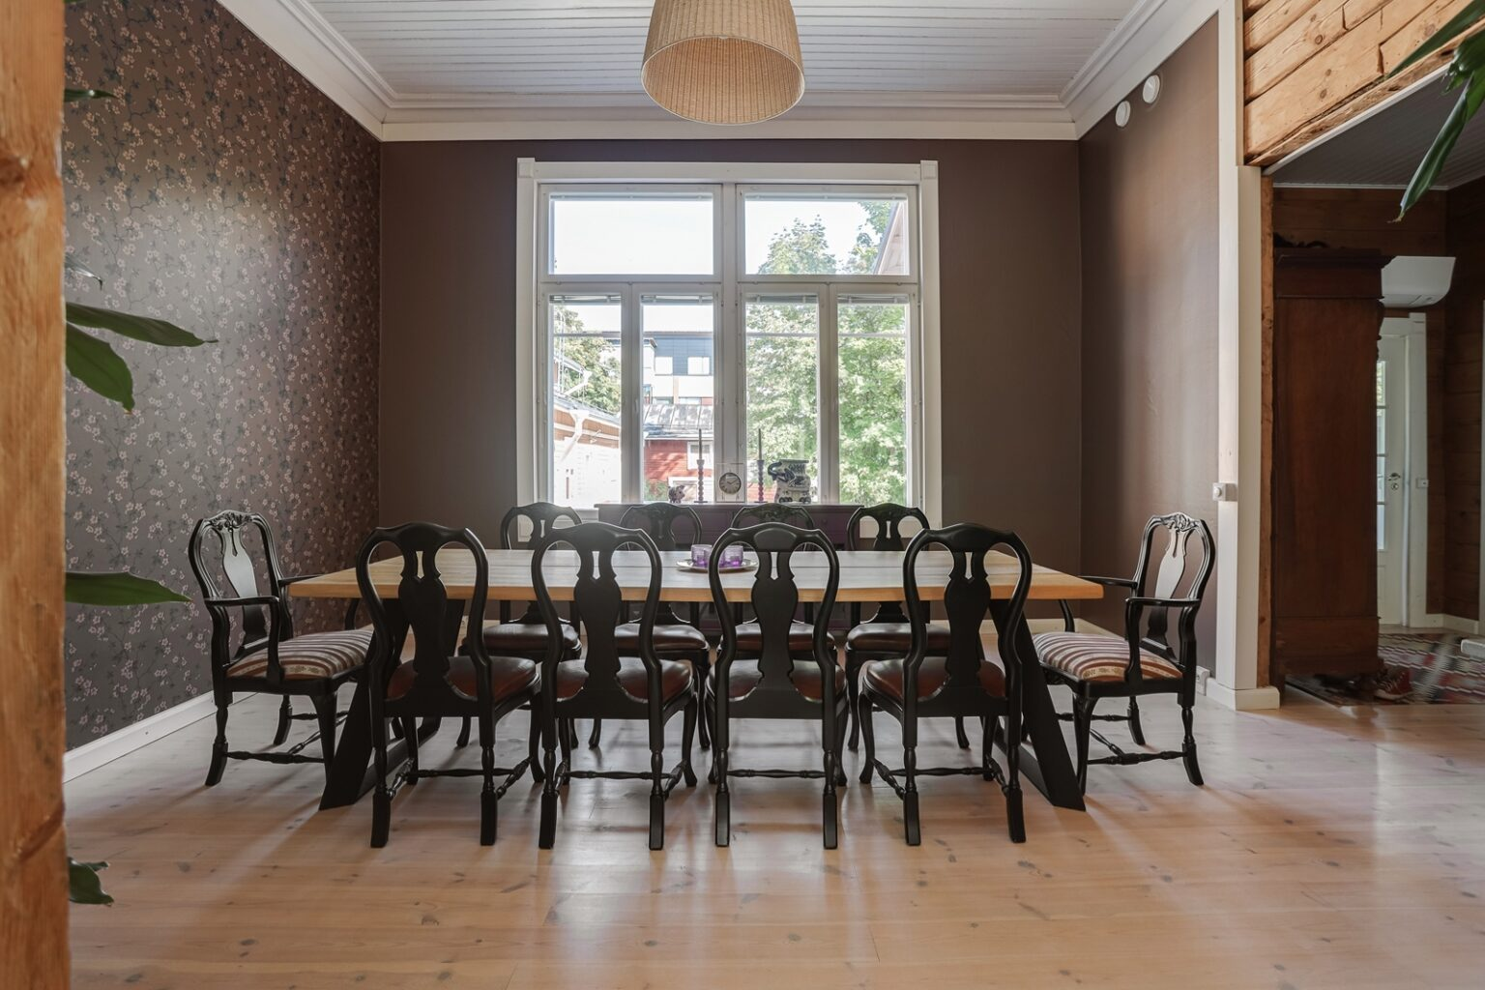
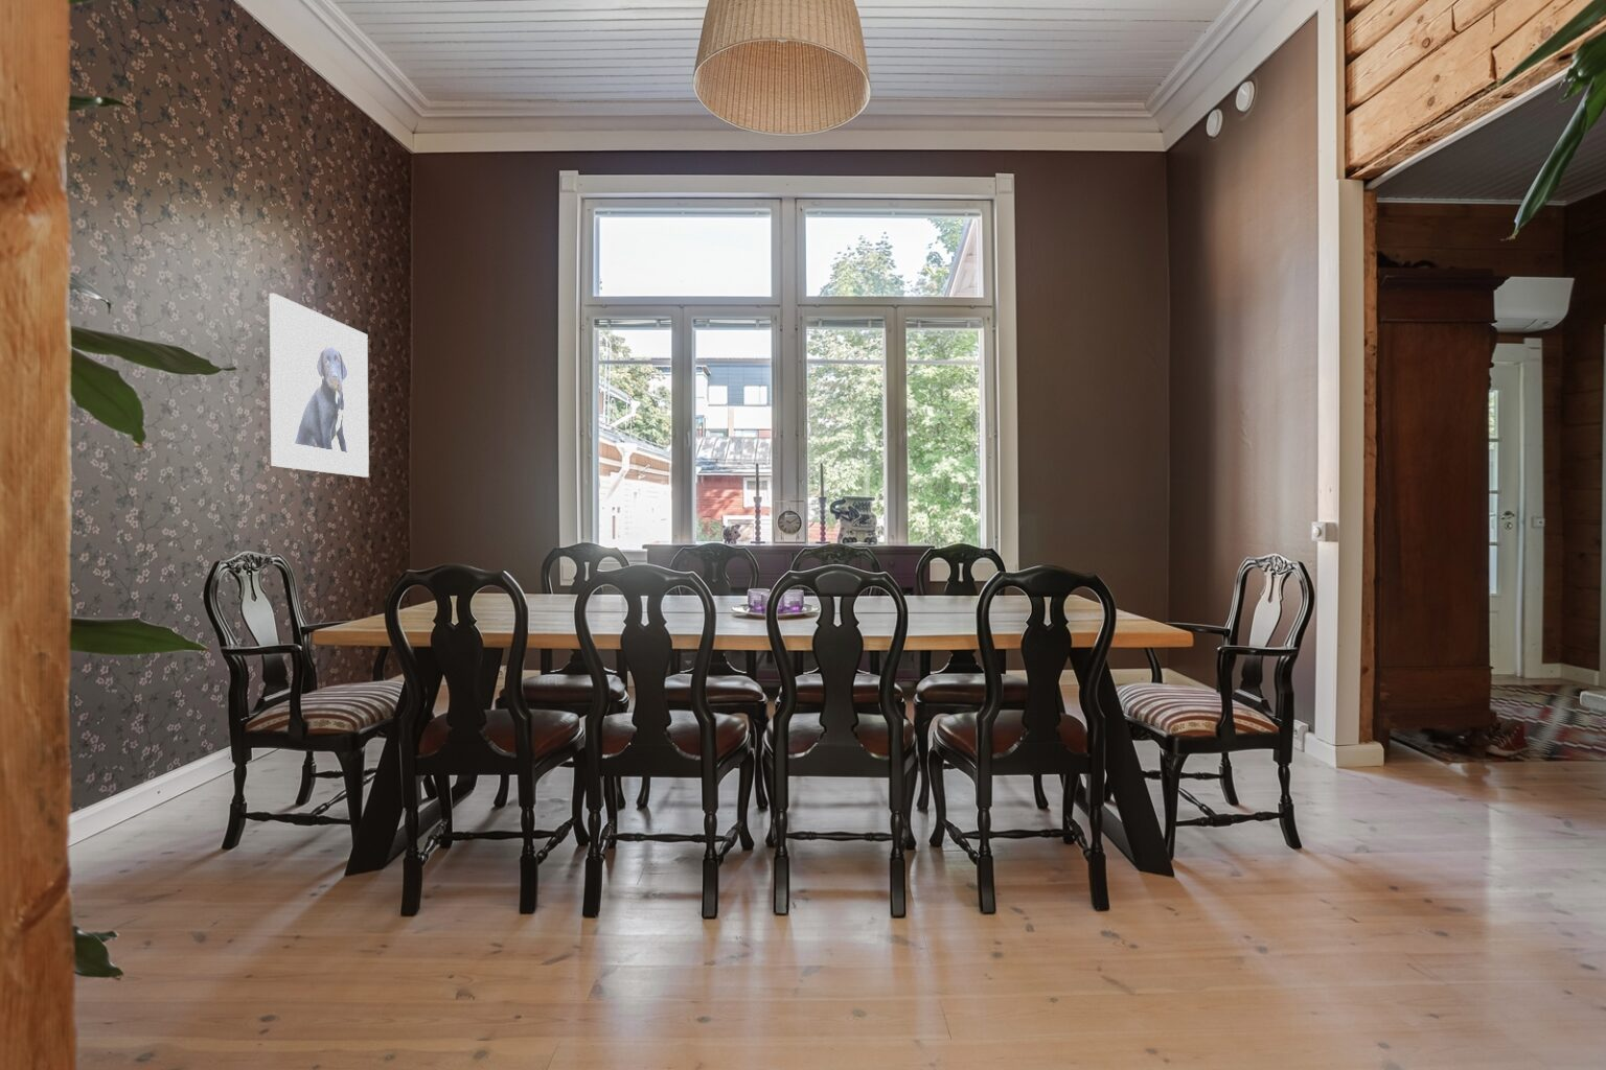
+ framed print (323, 394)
